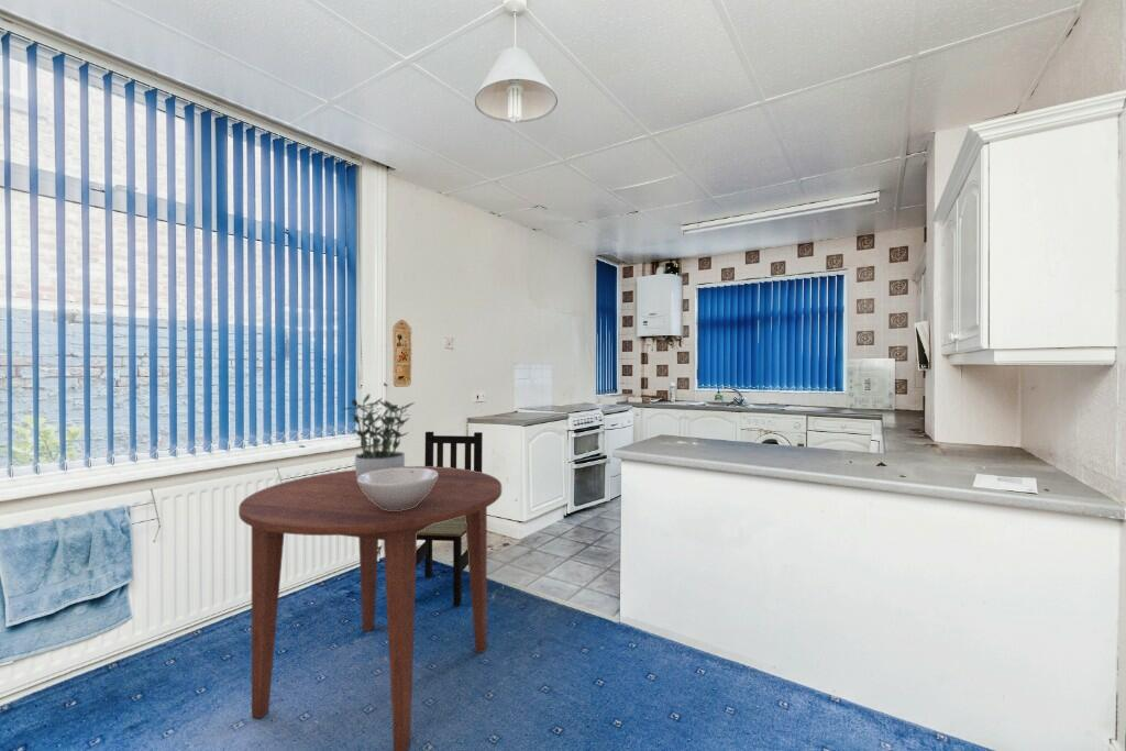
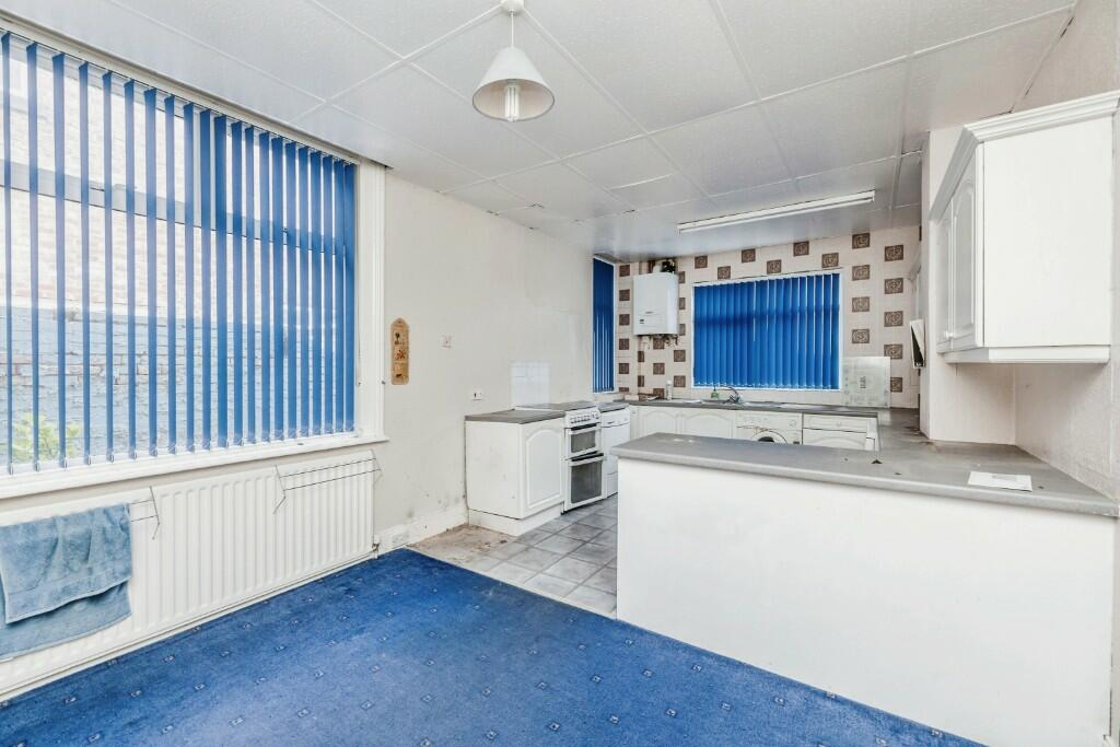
- dining chair (444, 521)
- bowl (398, 489)
- dining table (386, 584)
- potted plant (378, 438)
